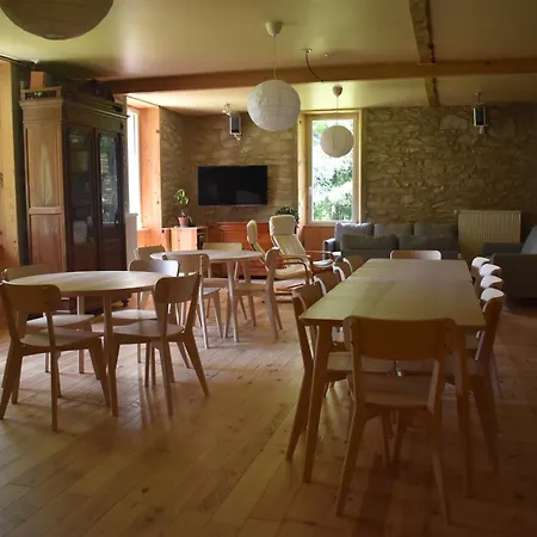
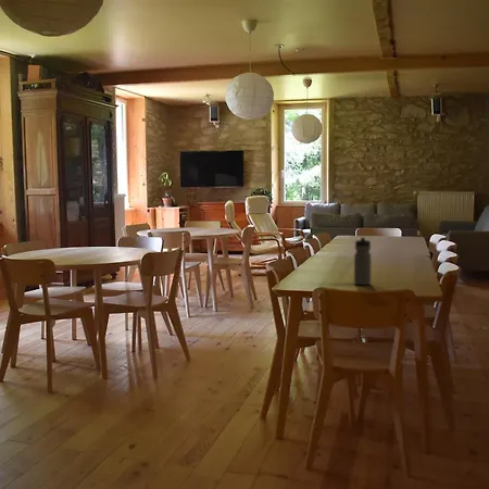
+ water bottle (362, 260)
